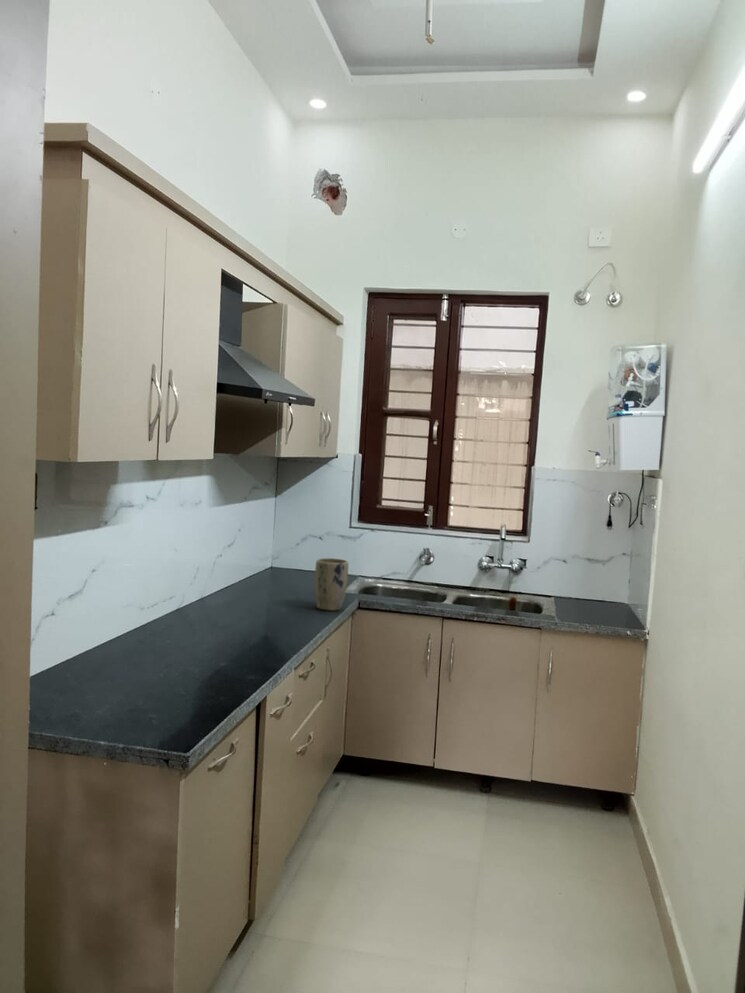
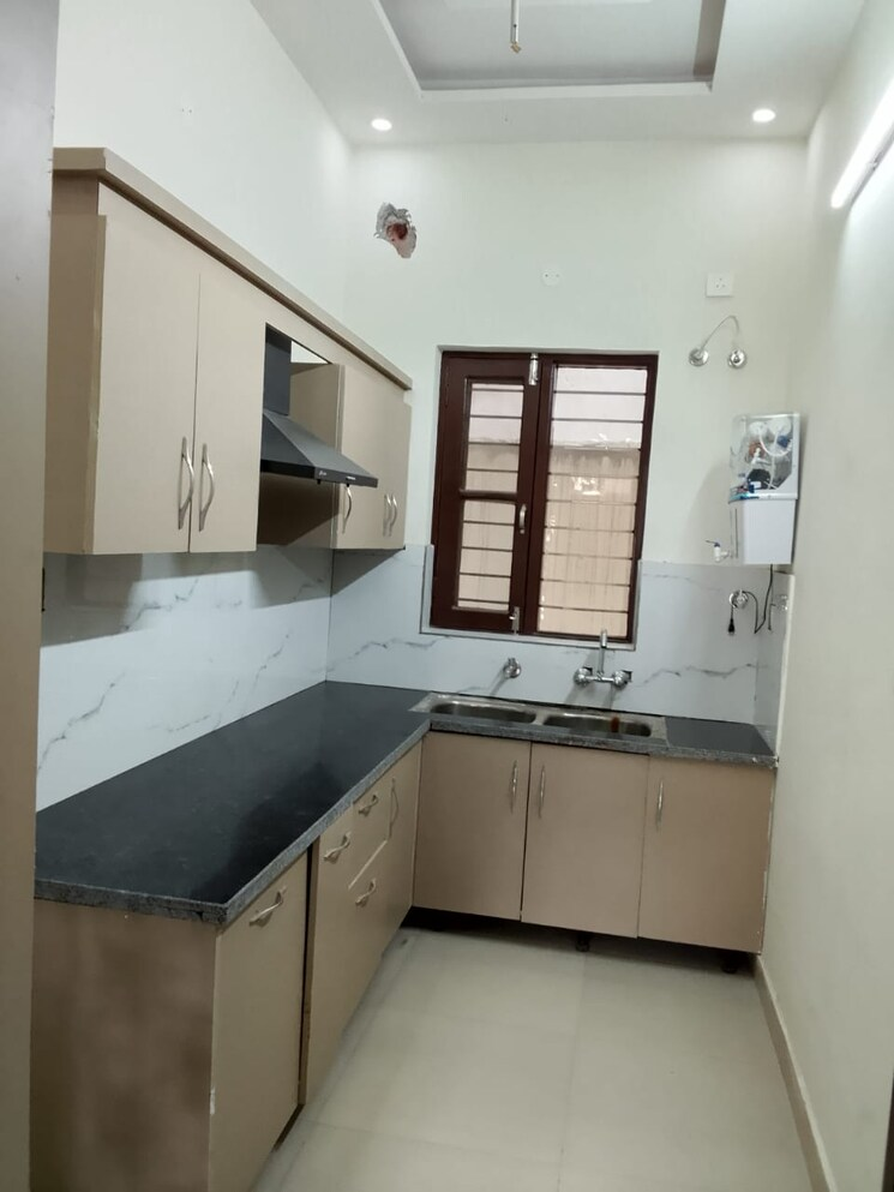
- plant pot (330, 584)
